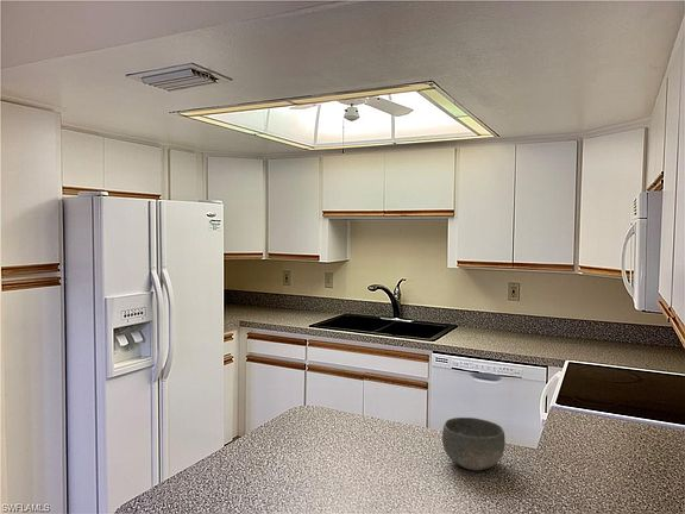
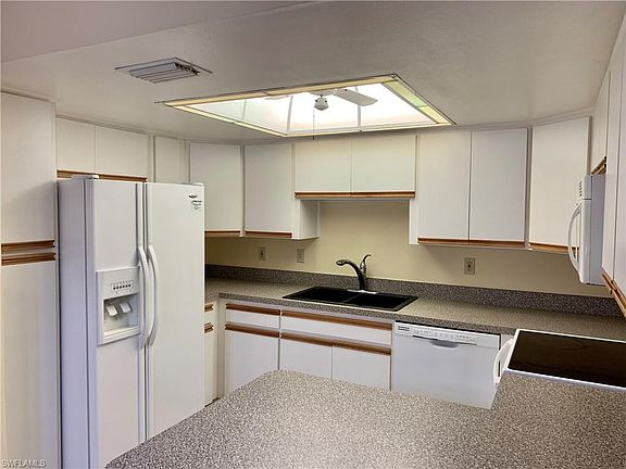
- bowl (472, 445)
